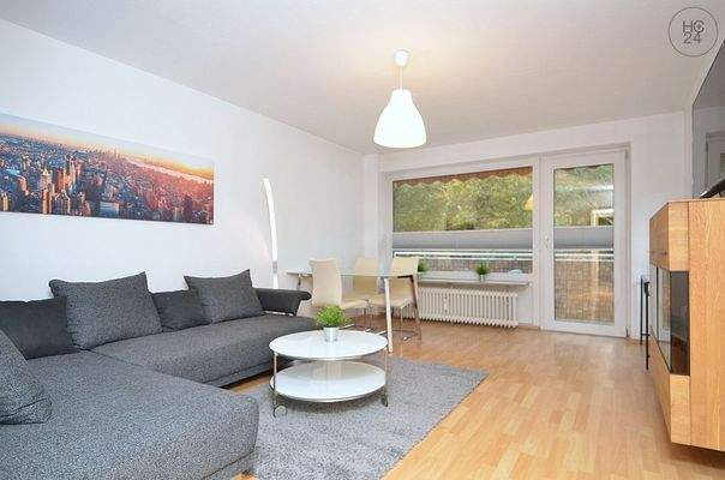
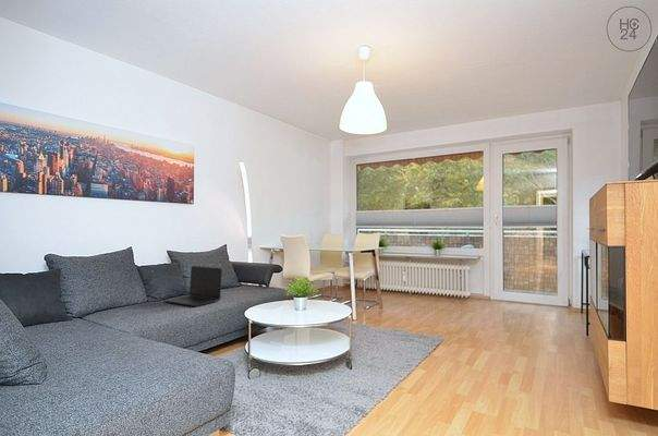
+ laptop (193, 284)
